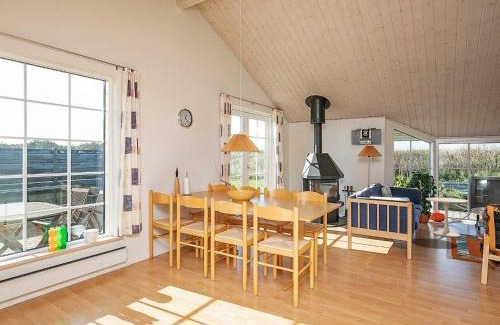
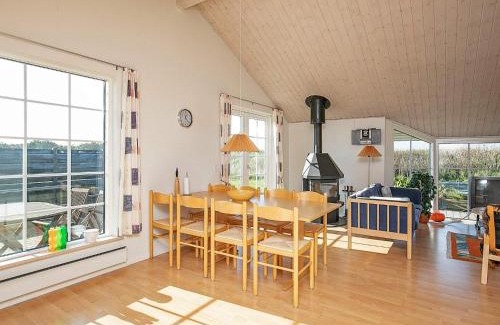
- side table (446, 216)
